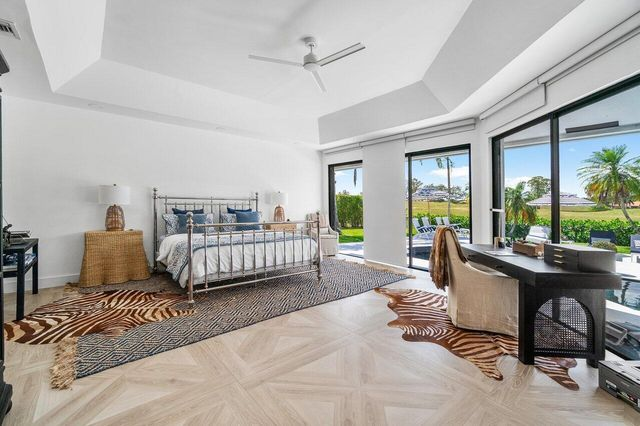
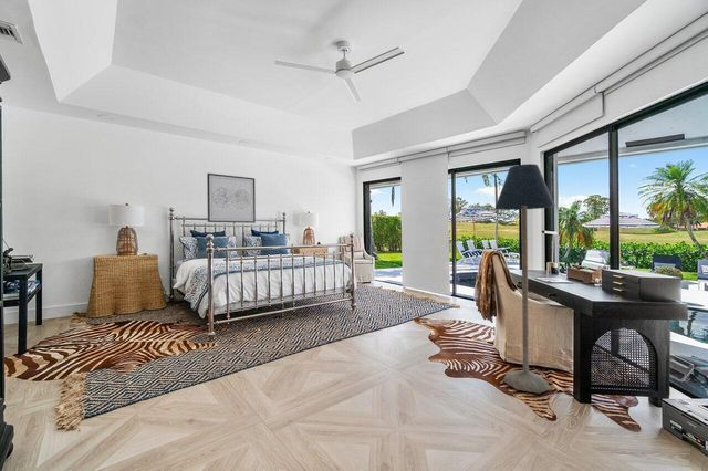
+ floor lamp (524, 274)
+ wall art (232, 199)
